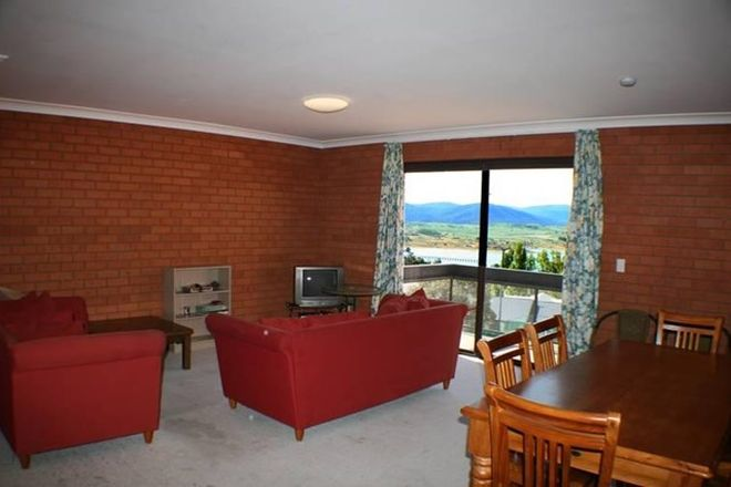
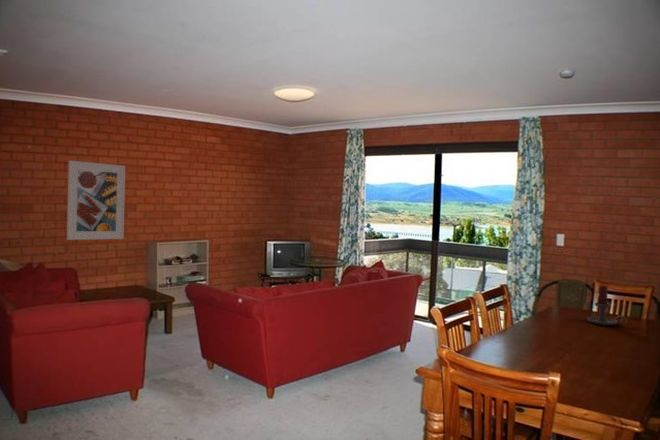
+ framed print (97, 201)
+ candle holder (607, 304)
